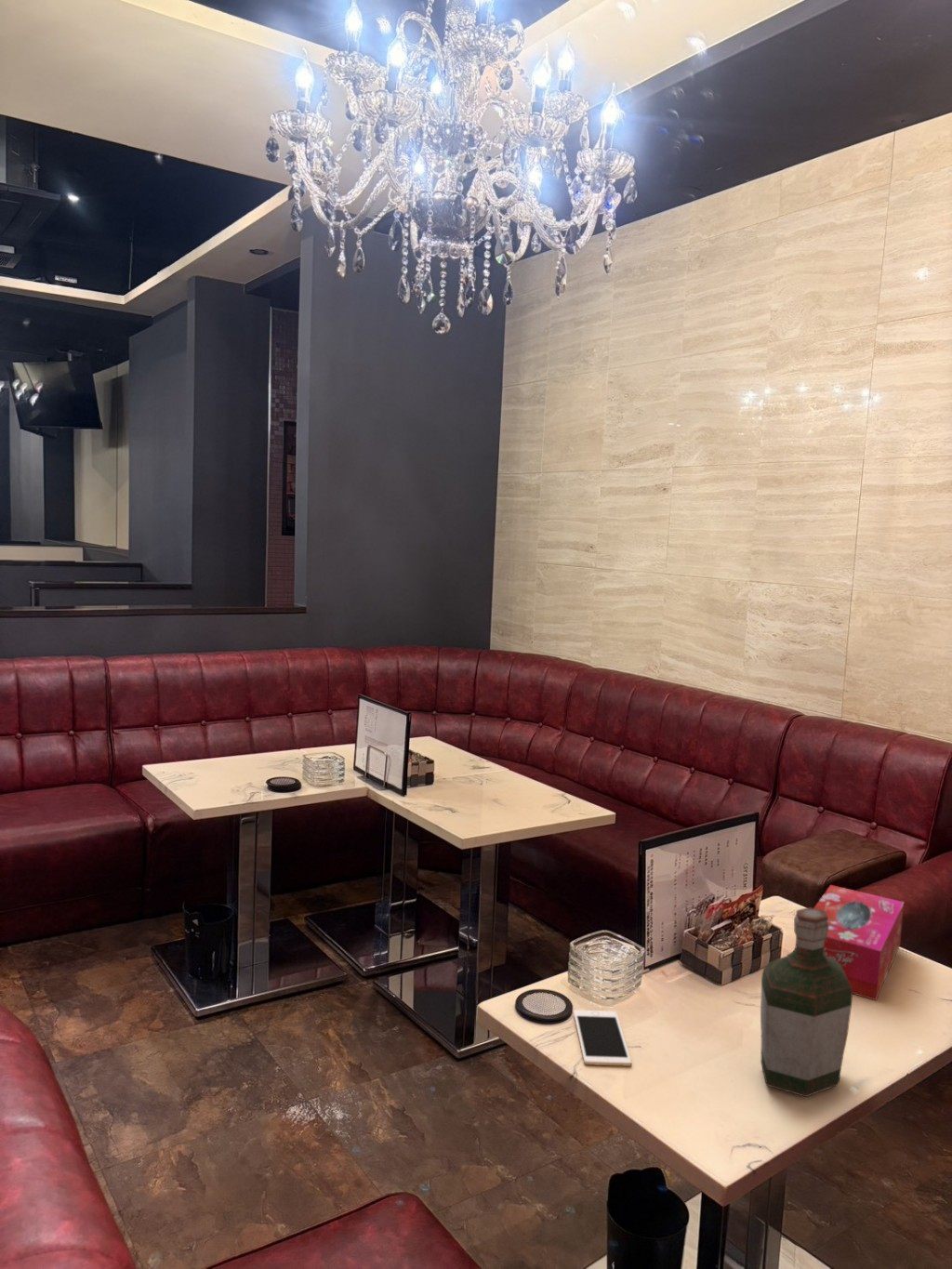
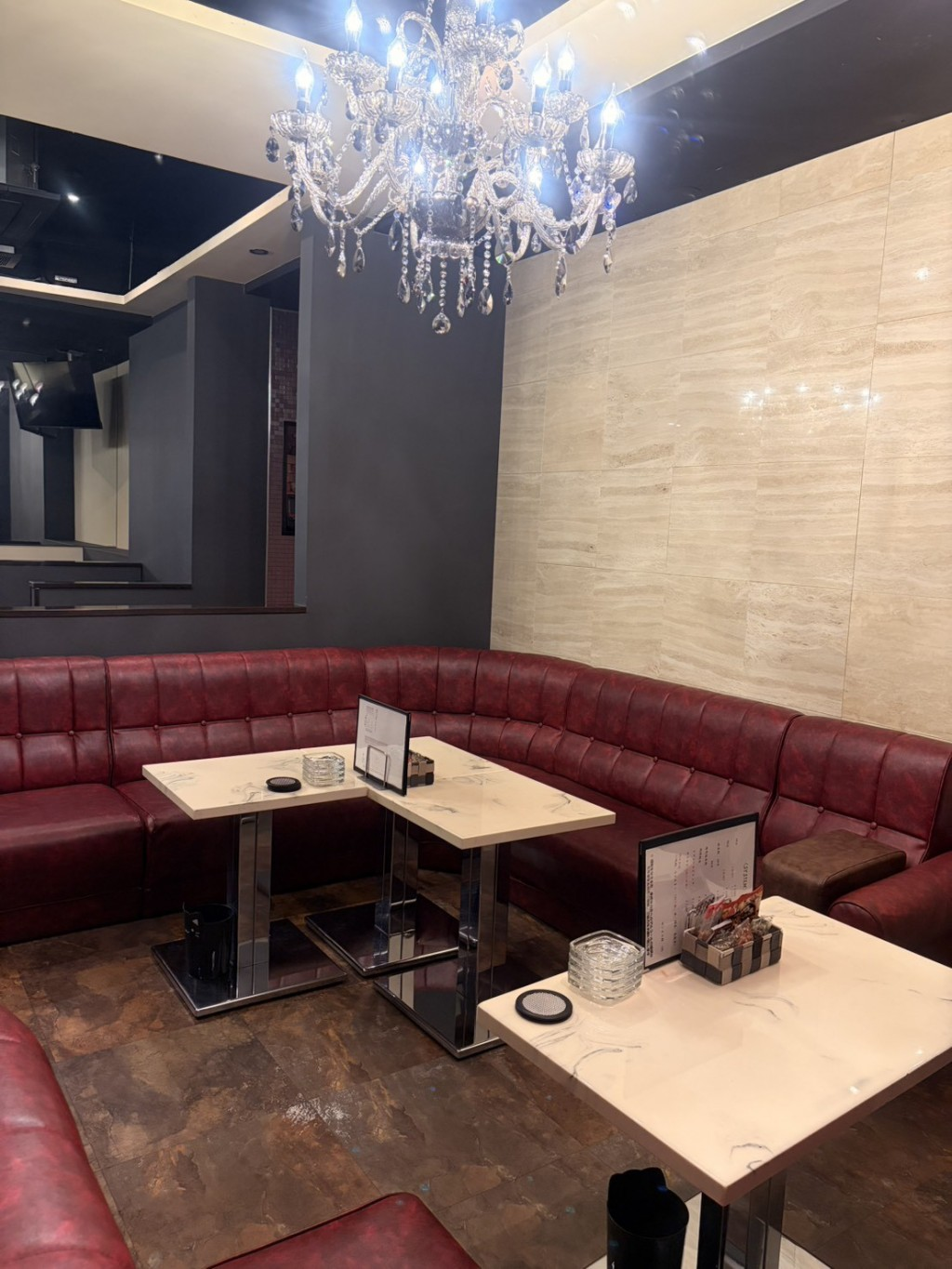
- tissue box (851, 937)
- cell phone (601, 1037)
- bottle (805, 997)
